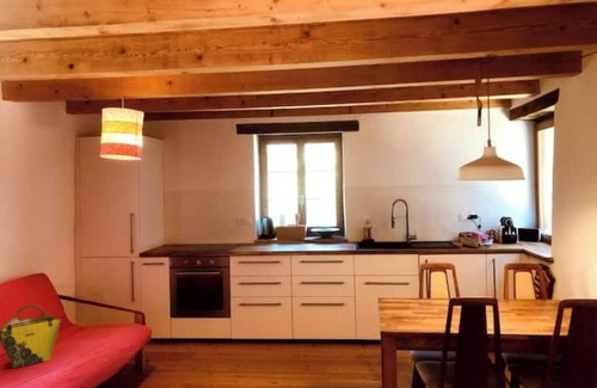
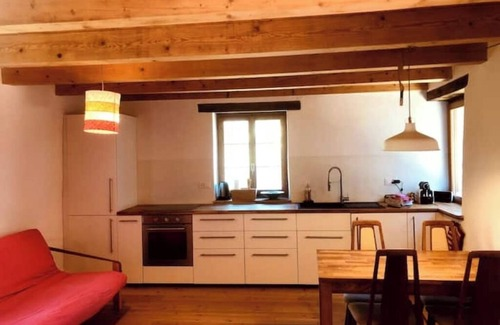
- tote bag (30, 333)
